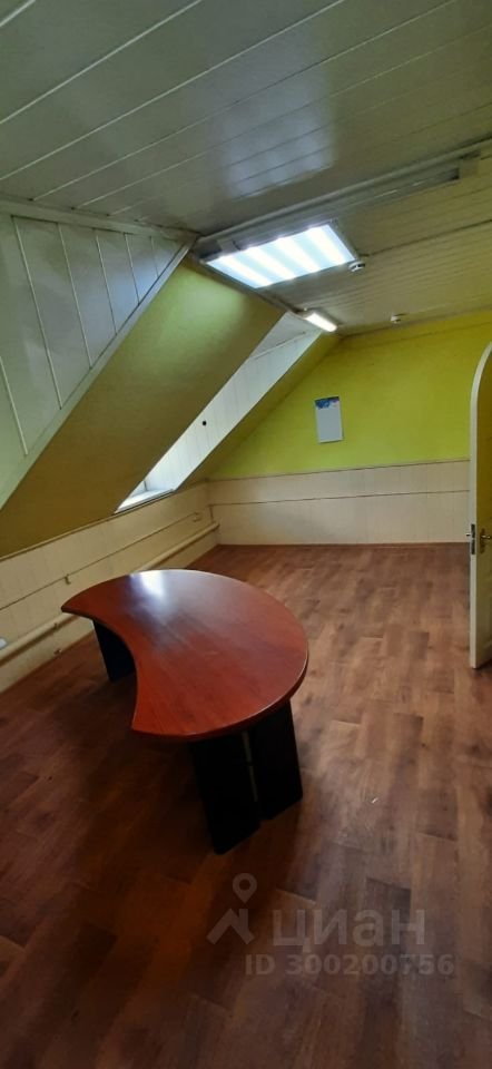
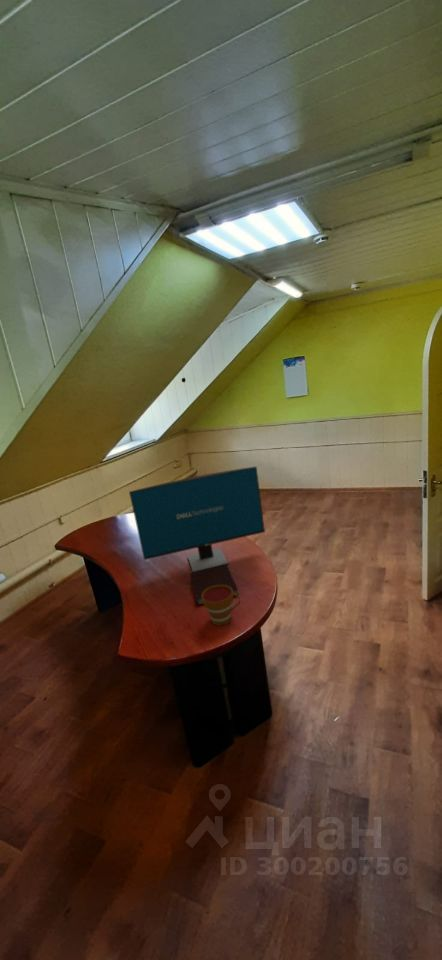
+ computer monitor (200, 520)
+ notebook (213, 583)
+ cup (222, 605)
